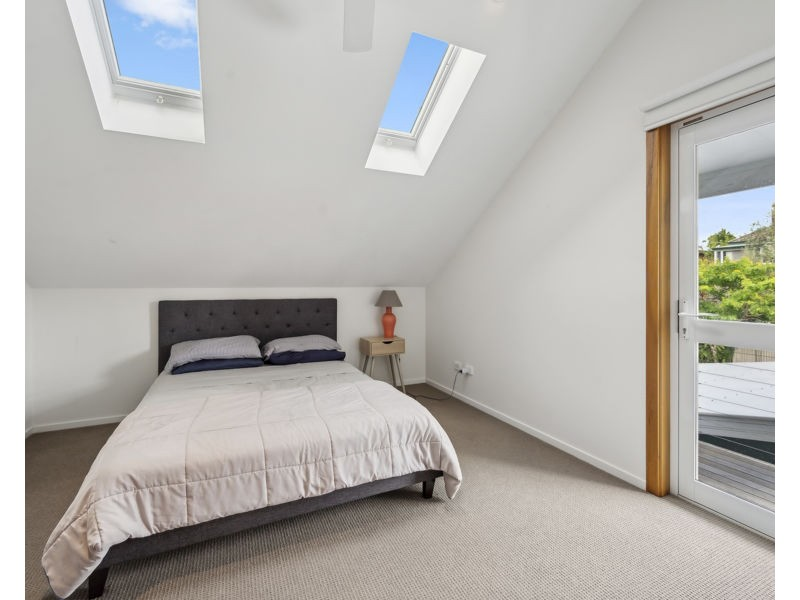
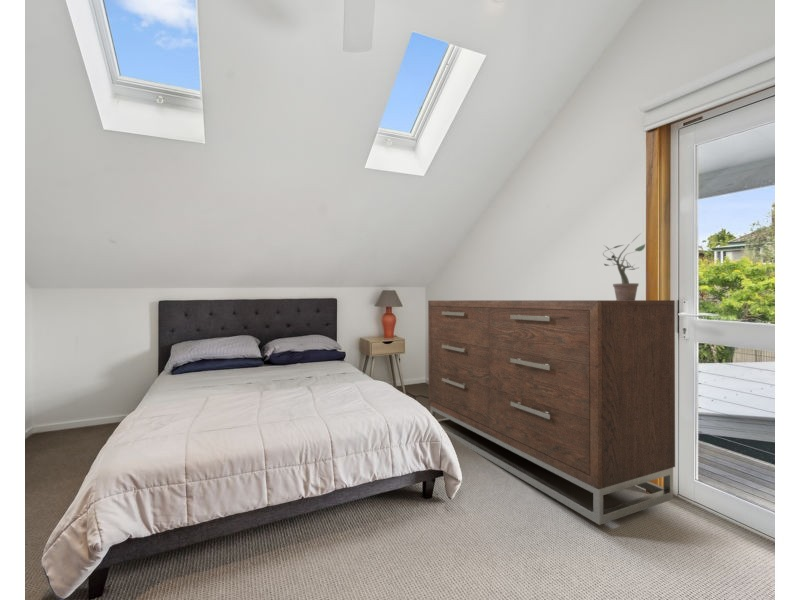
+ dresser (521, 377)
+ potted plant (621, 266)
